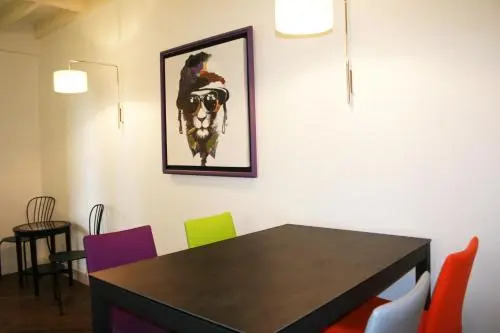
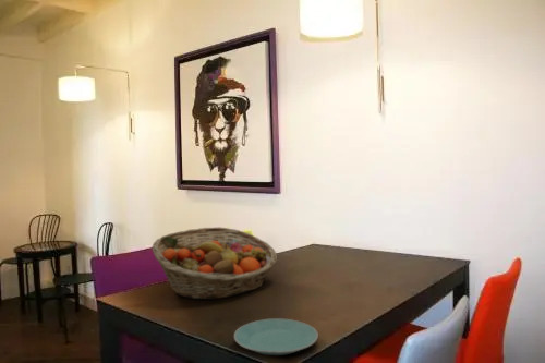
+ plate (276, 338)
+ fruit basket (216, 259)
